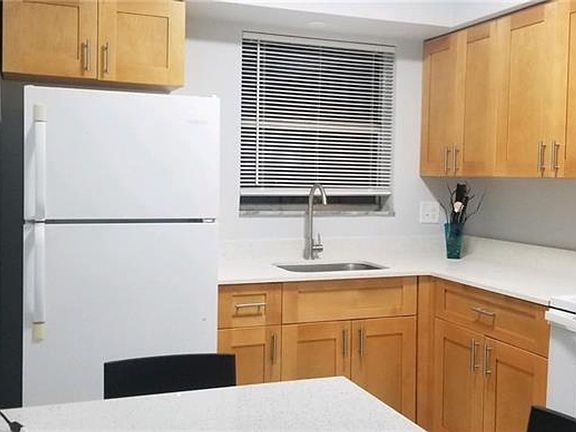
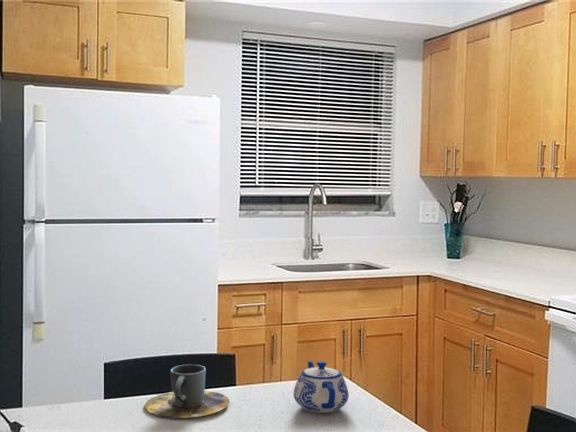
+ cup (187, 386)
+ teapot (319, 383)
